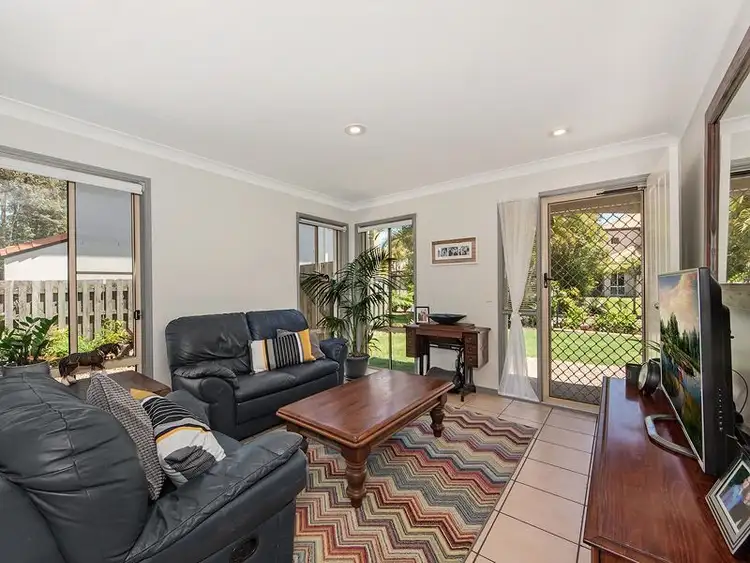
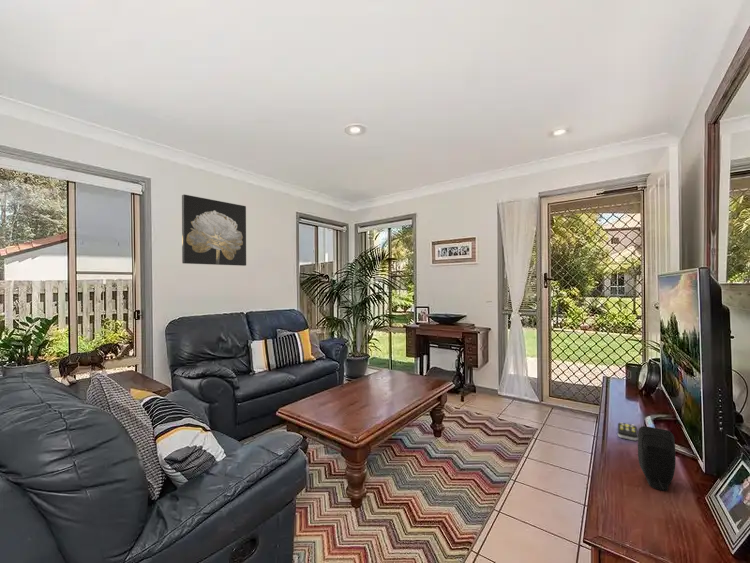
+ wall art (216, 232)
+ remote control (627, 430)
+ speaker (657, 457)
